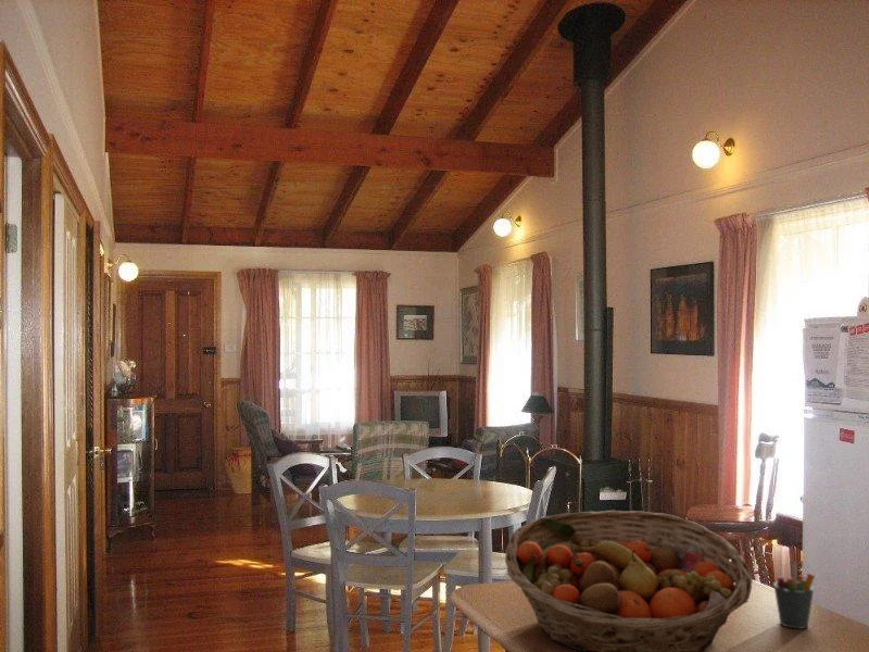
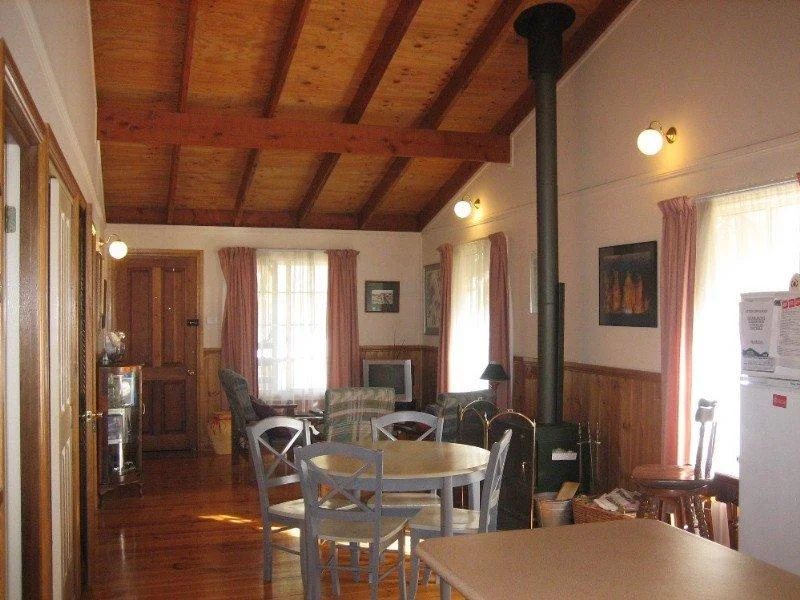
- pen holder (794, 594)
- fruit basket (624, 578)
